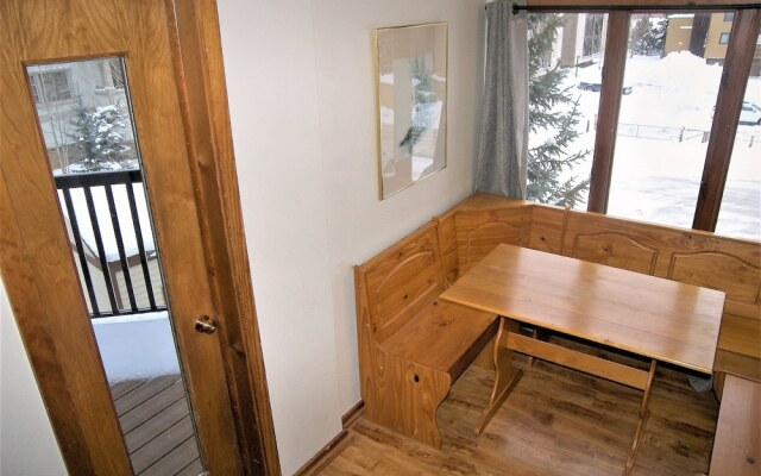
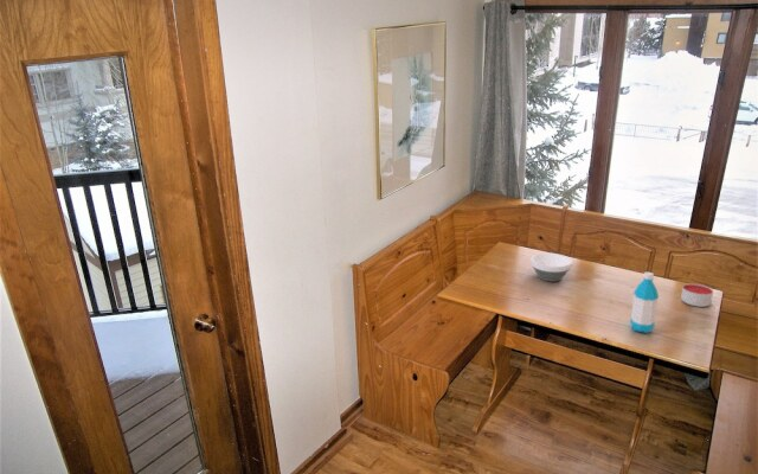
+ water bottle (644, 301)
+ candle (696, 294)
+ bowl (551, 268)
